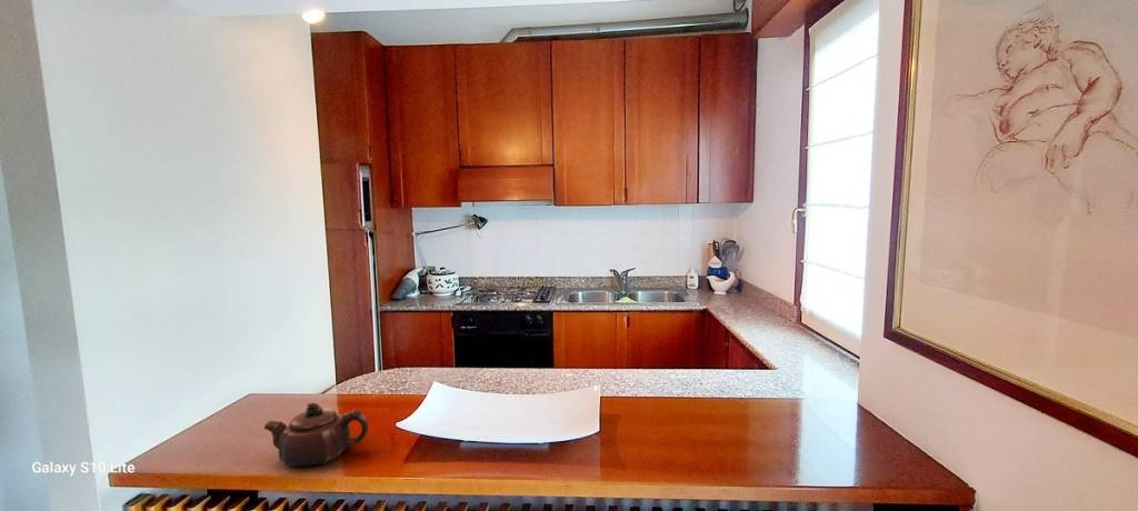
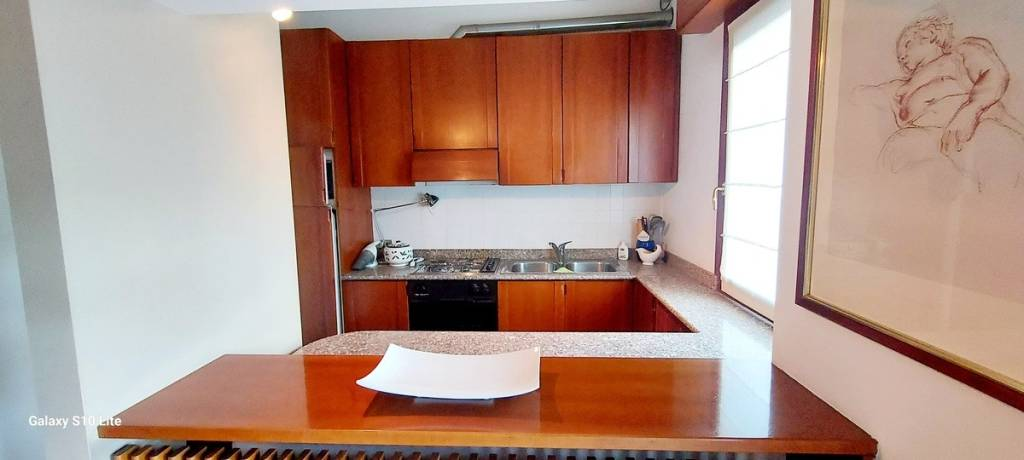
- teapot (317, 428)
